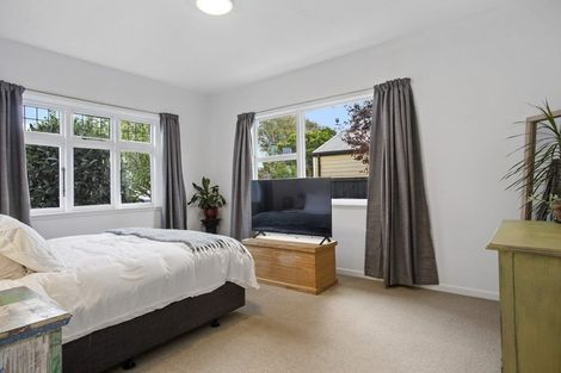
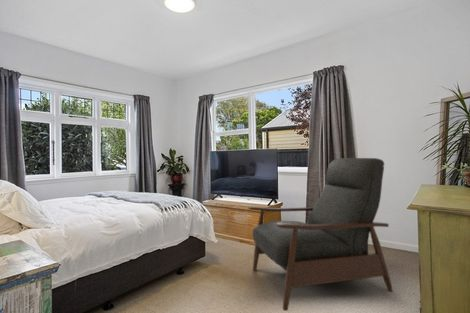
+ chair (313, 219)
